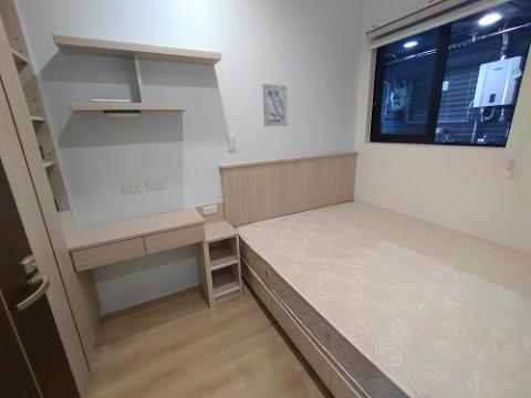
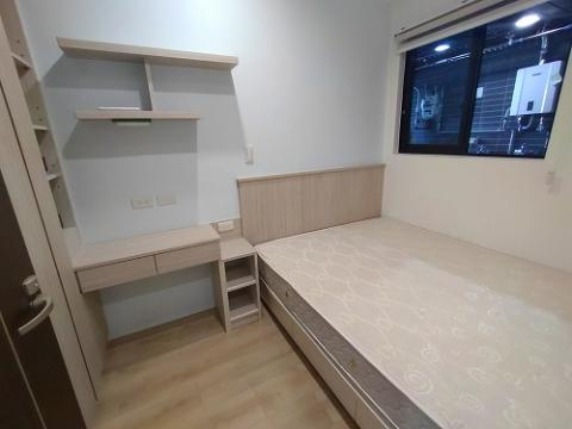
- wall art (275, 105)
